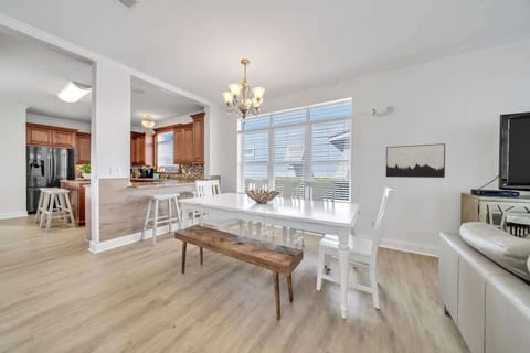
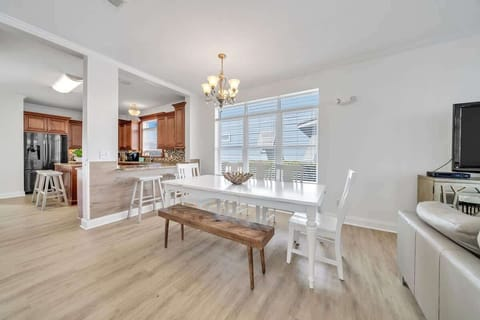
- wall art (413, 161)
